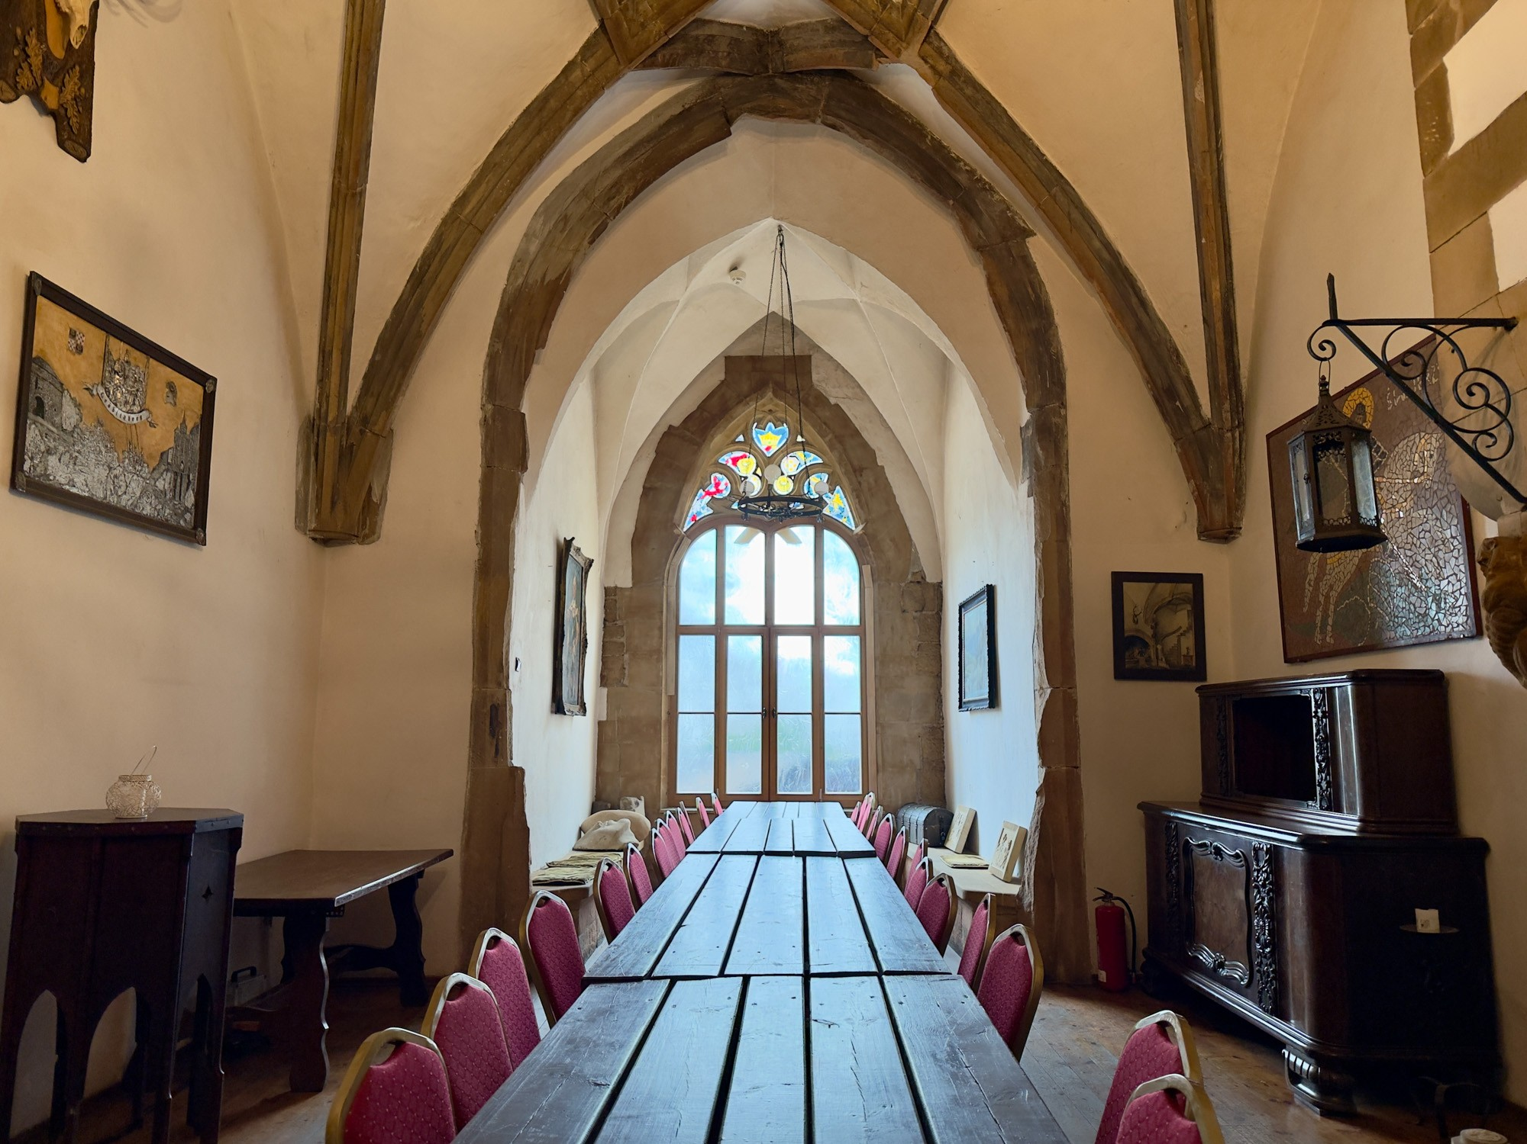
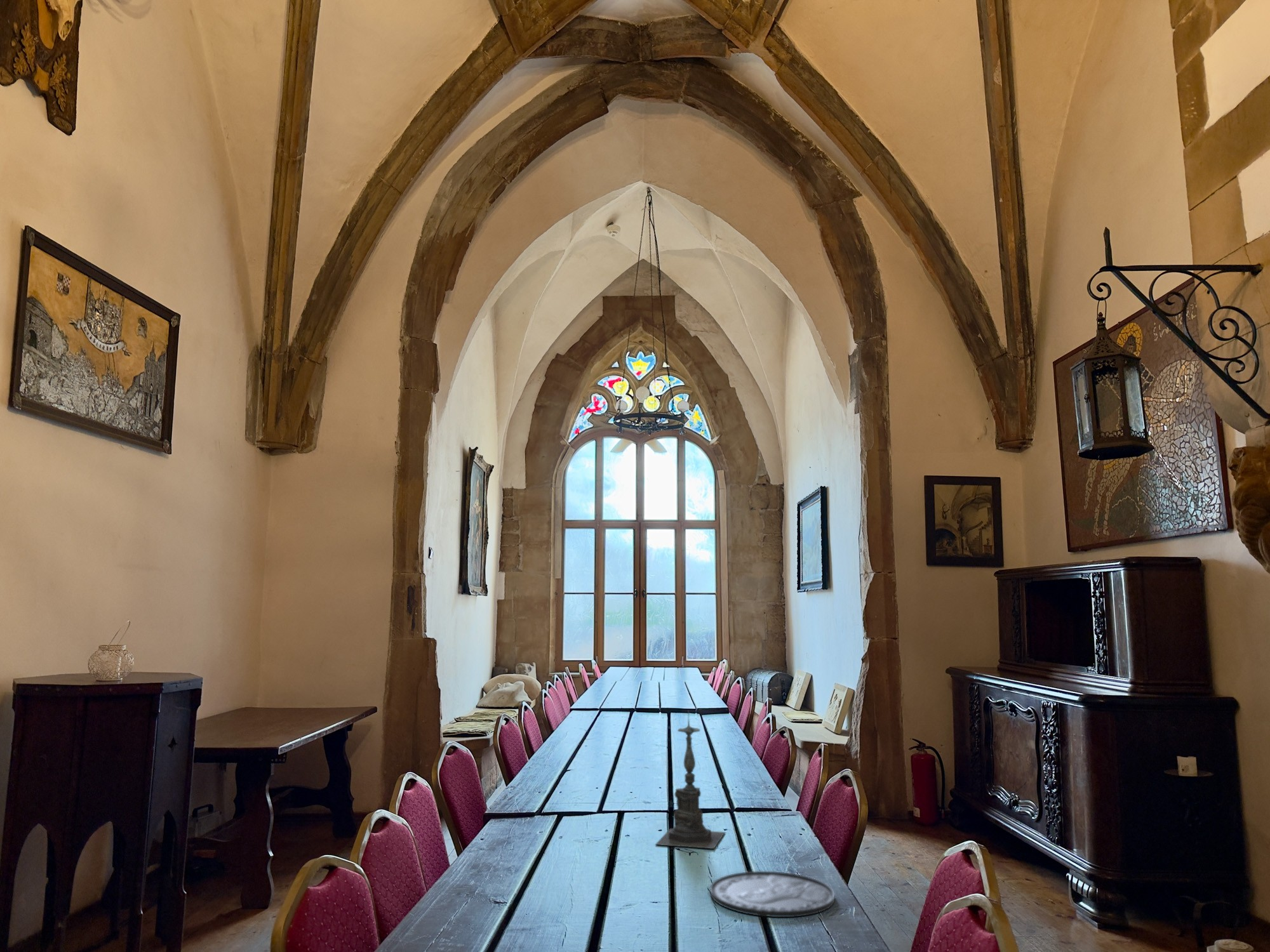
+ plate (772, 892)
+ candle holder (690, 774)
